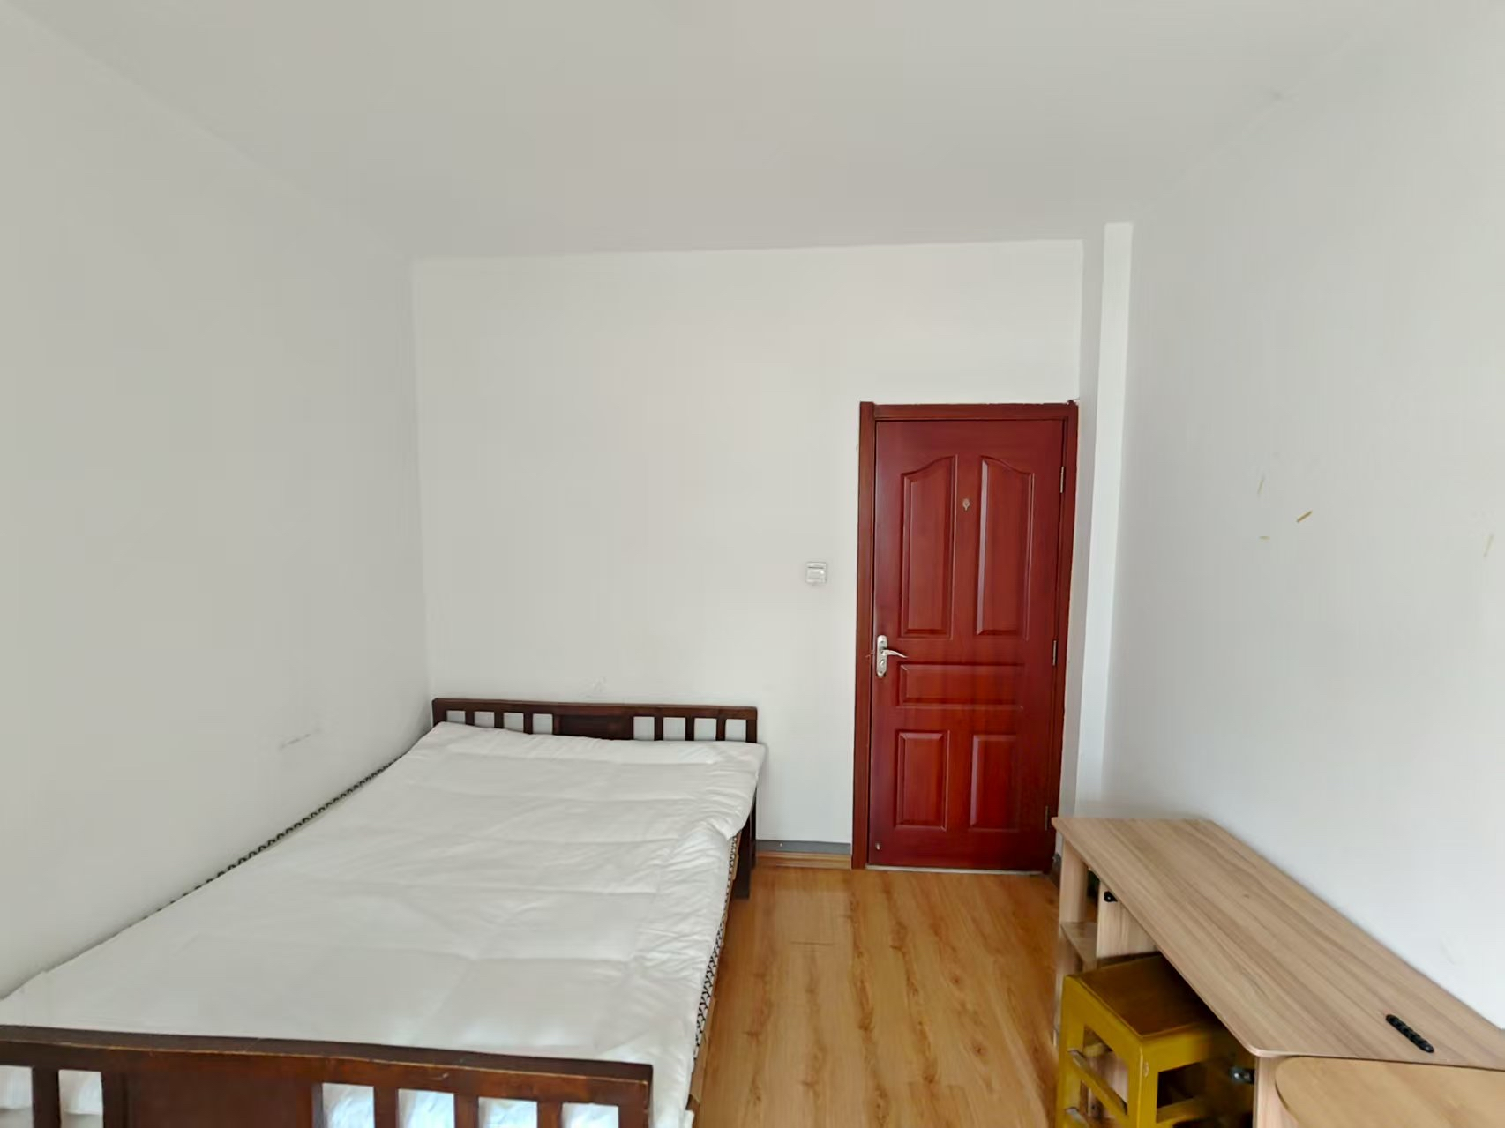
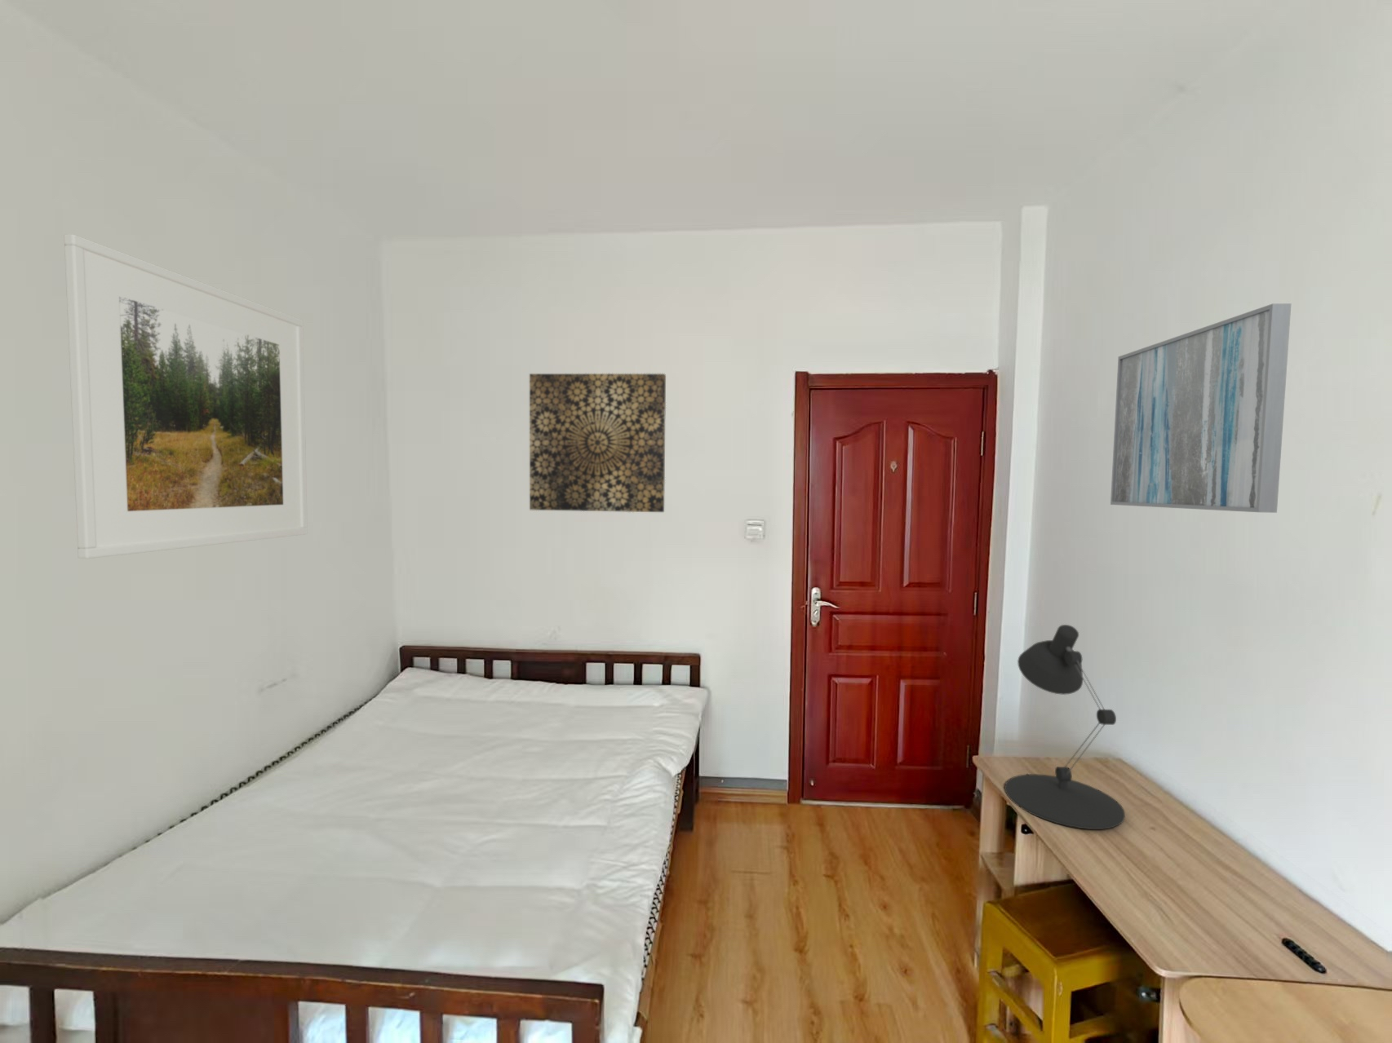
+ wall art (596, 443)
+ wall art (1184, 422)
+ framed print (212, 416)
+ desk lamp (1064, 694)
